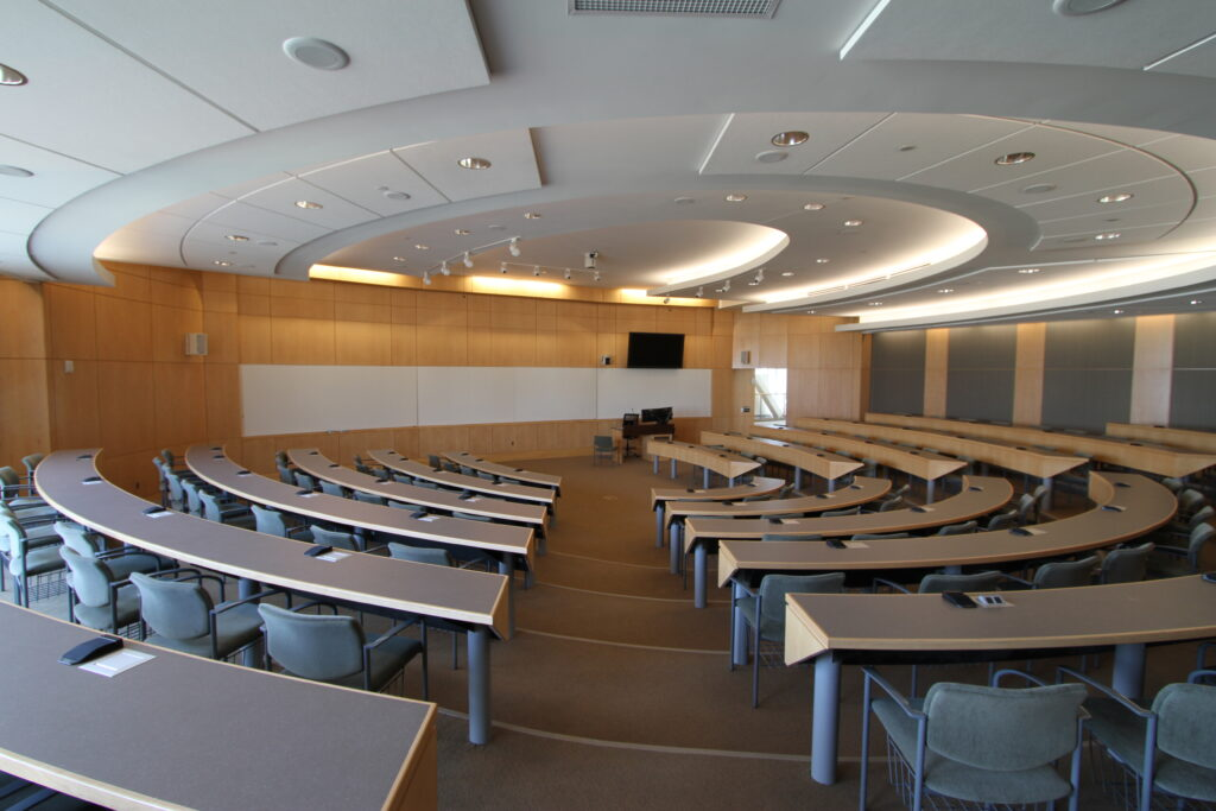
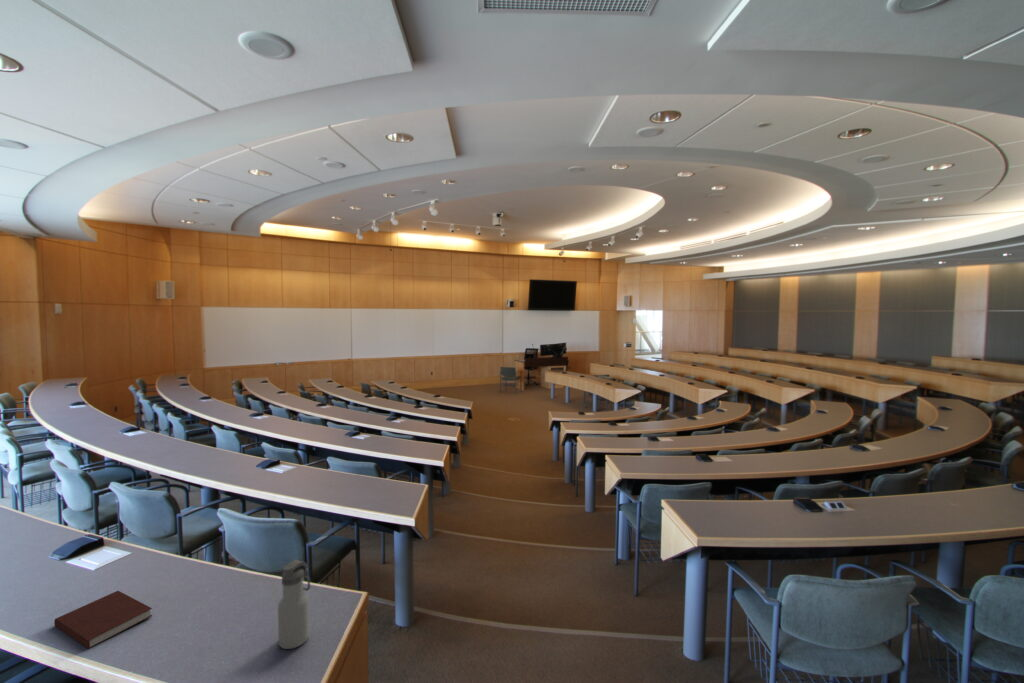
+ water bottle (293, 602)
+ notebook (104, 617)
